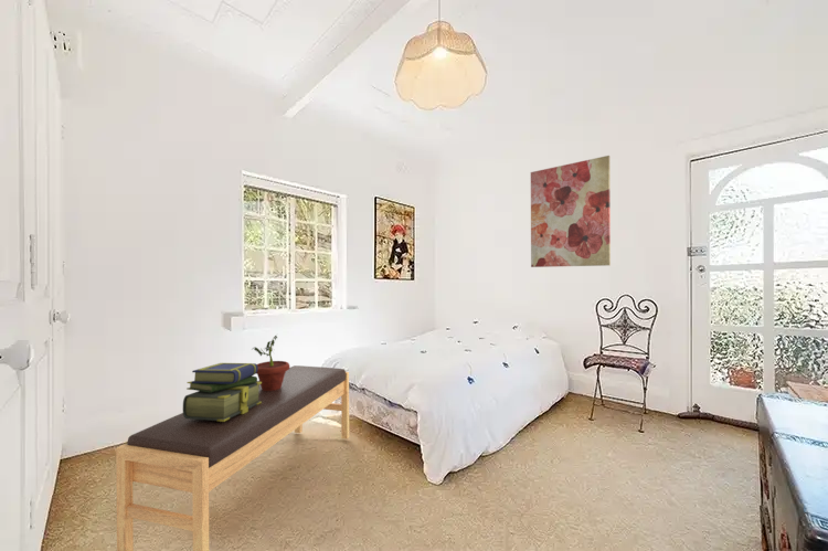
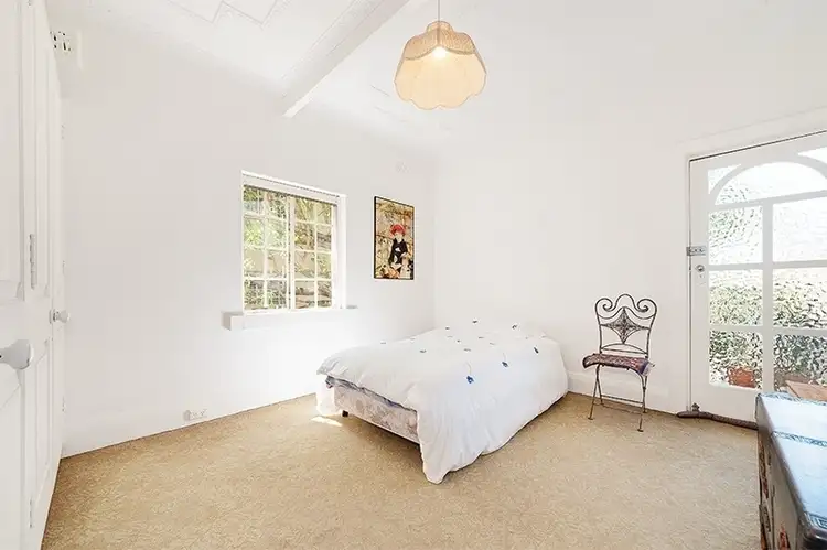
- stack of books (224, 386)
- wall art (567, 215)
- bench (265, 437)
- potted plant (270, 361)
